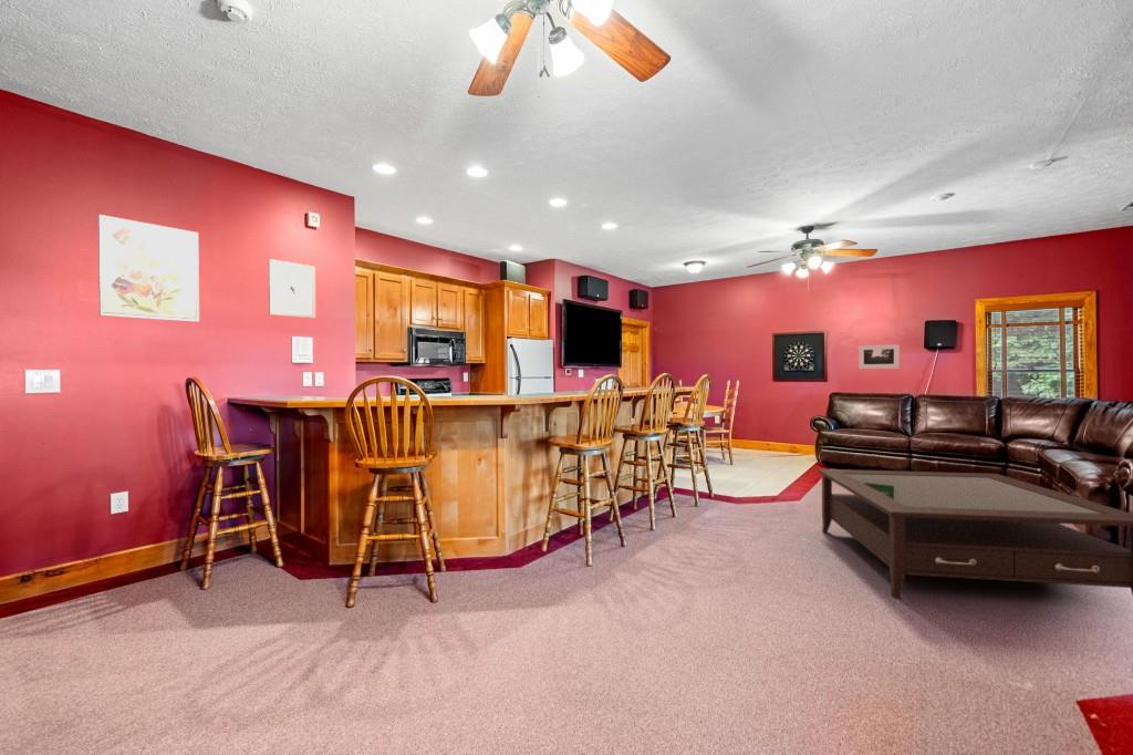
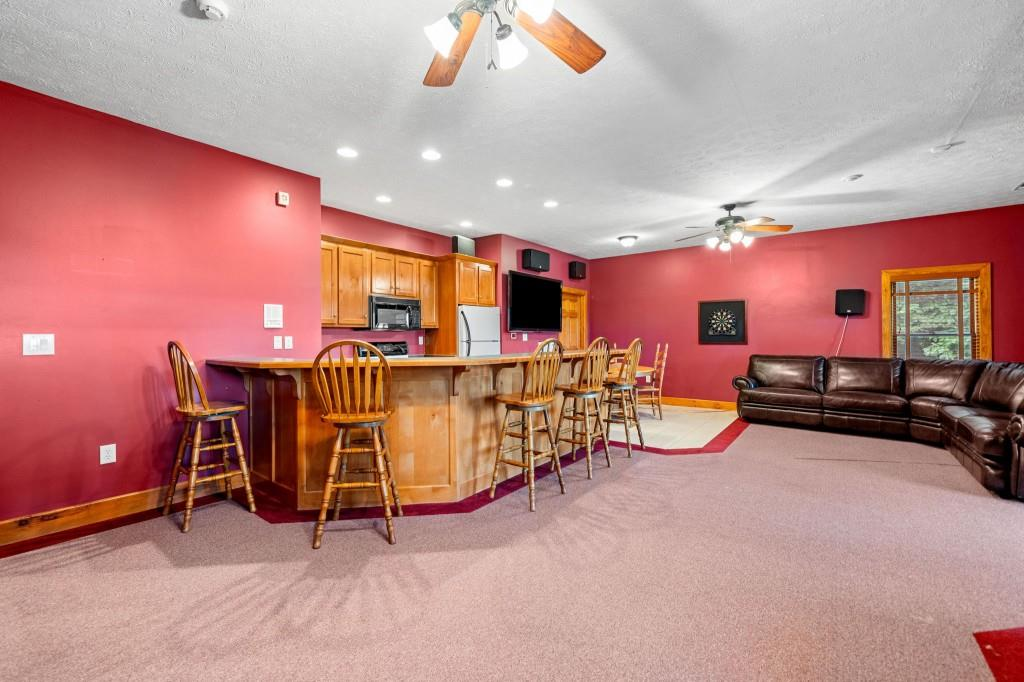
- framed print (879, 356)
- wall art (292, 289)
- coffee table (952, 527)
- wall art (150, 271)
